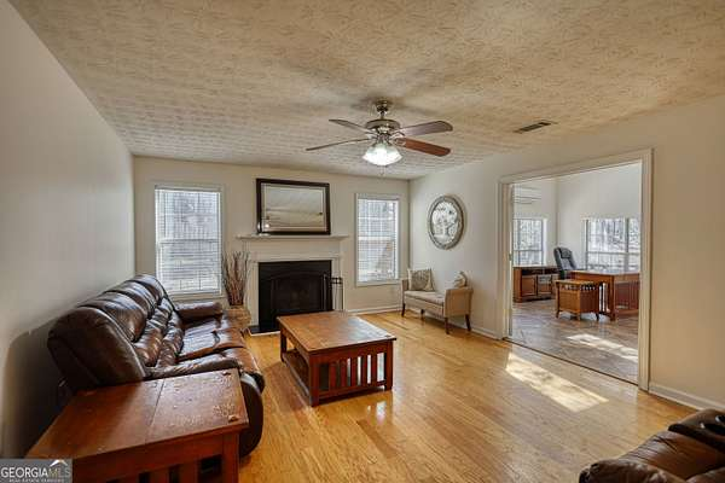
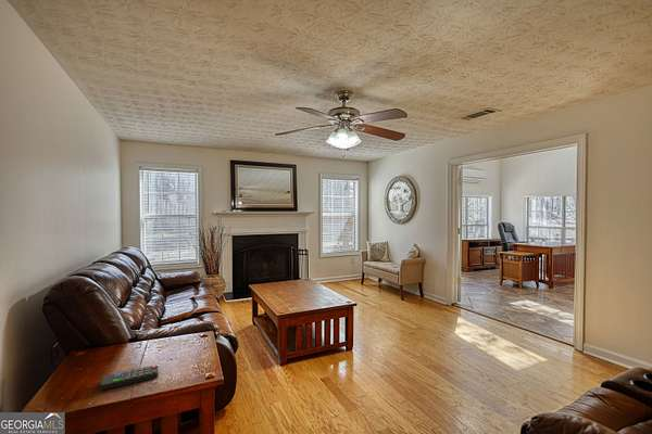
+ remote control (130, 376)
